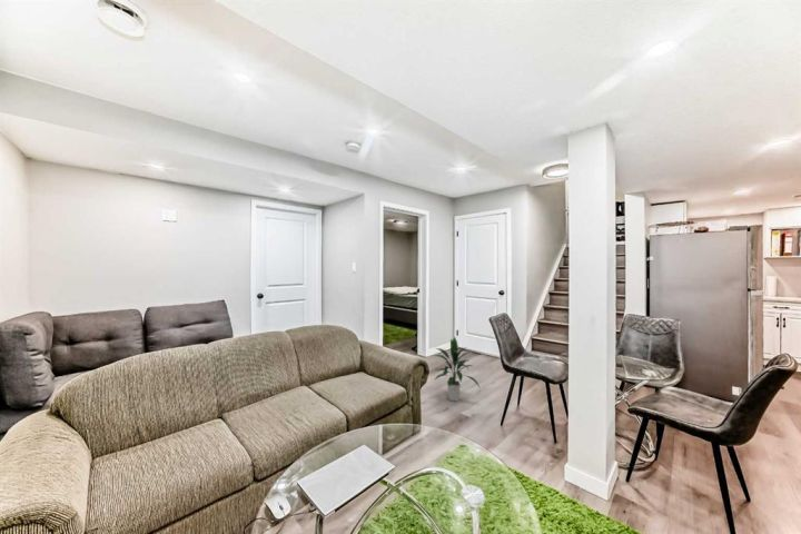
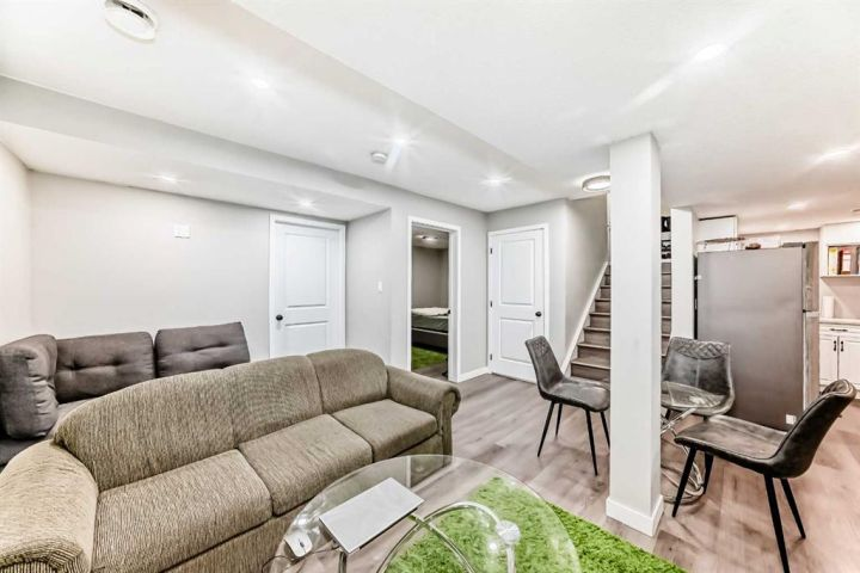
- indoor plant (454, 369)
